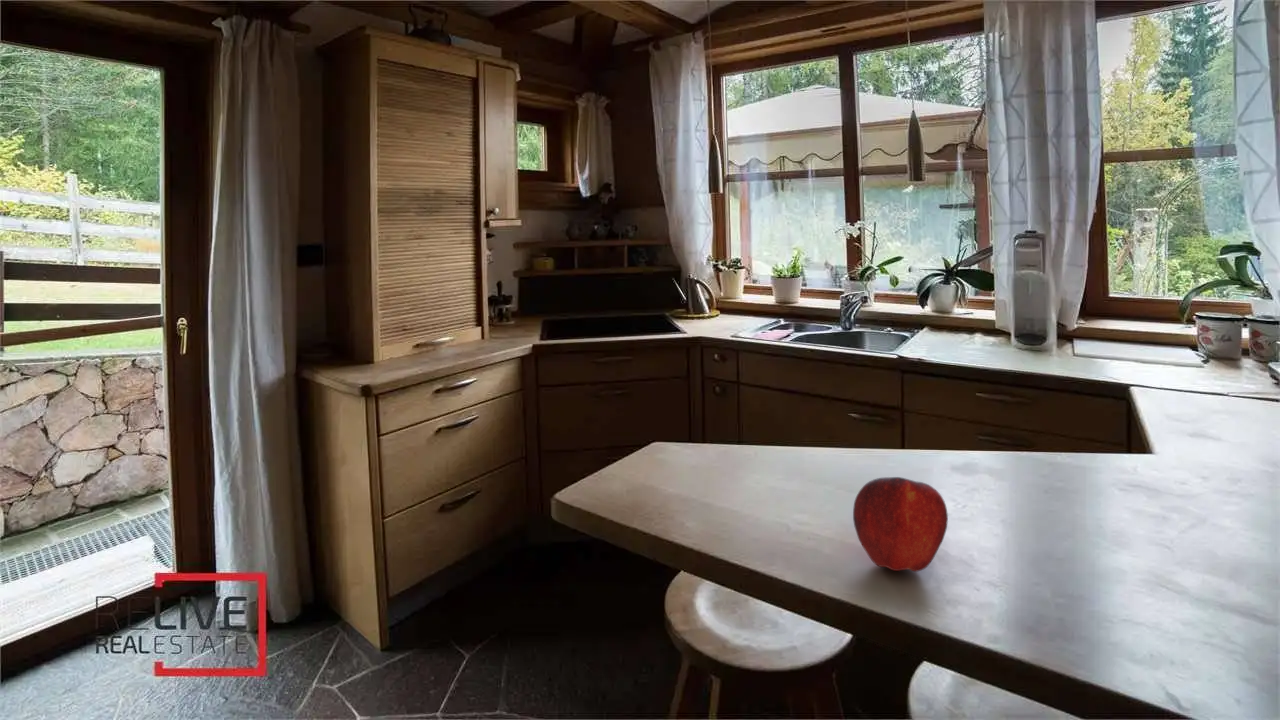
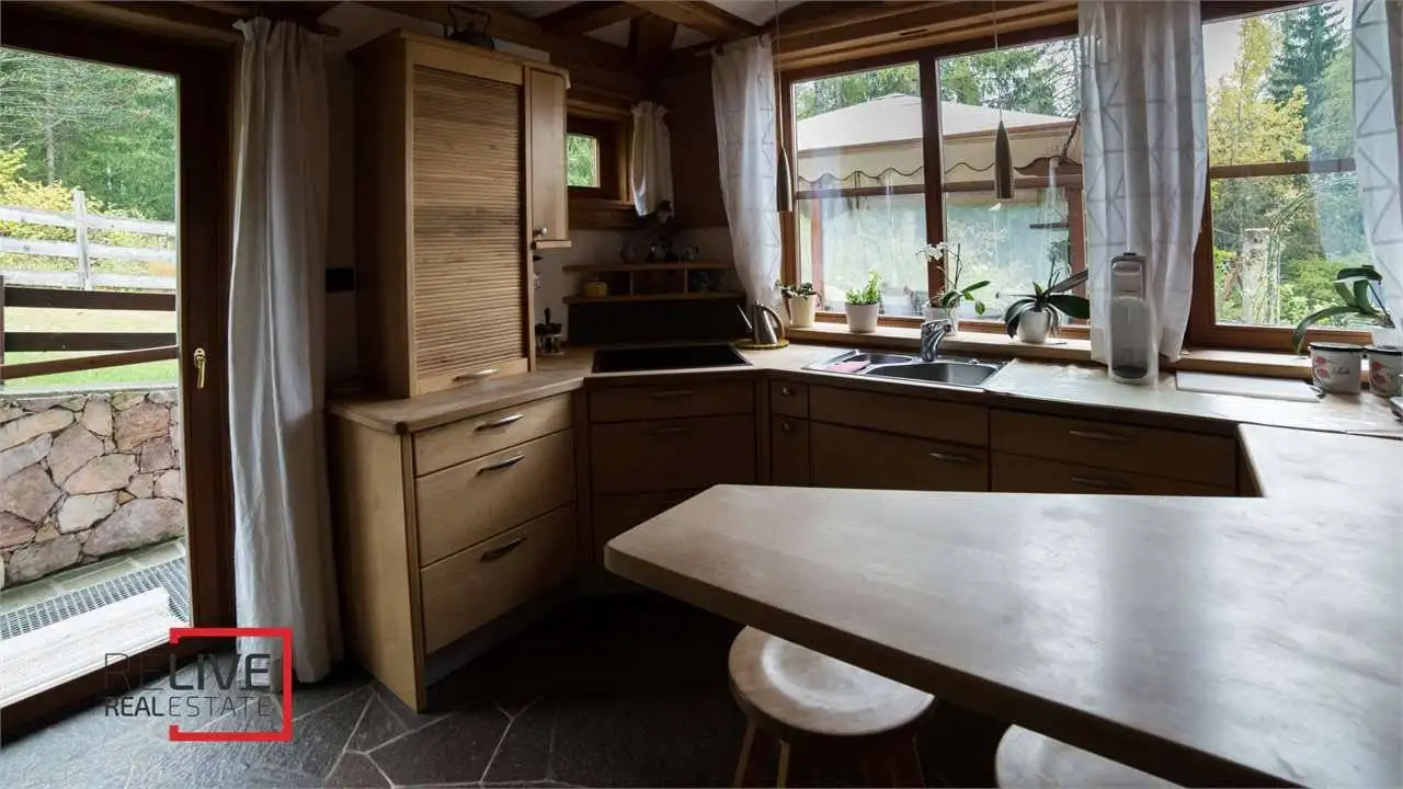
- apple (900, 520)
